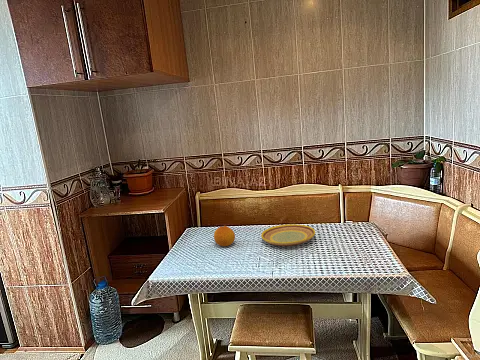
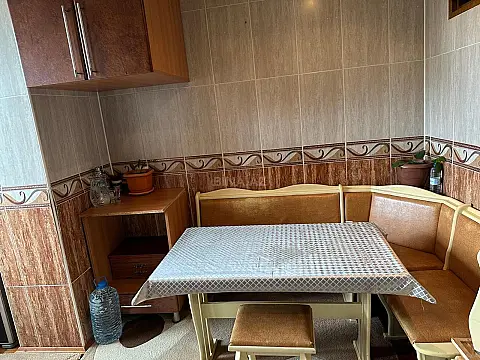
- fruit (224, 235)
- plate (288, 235)
